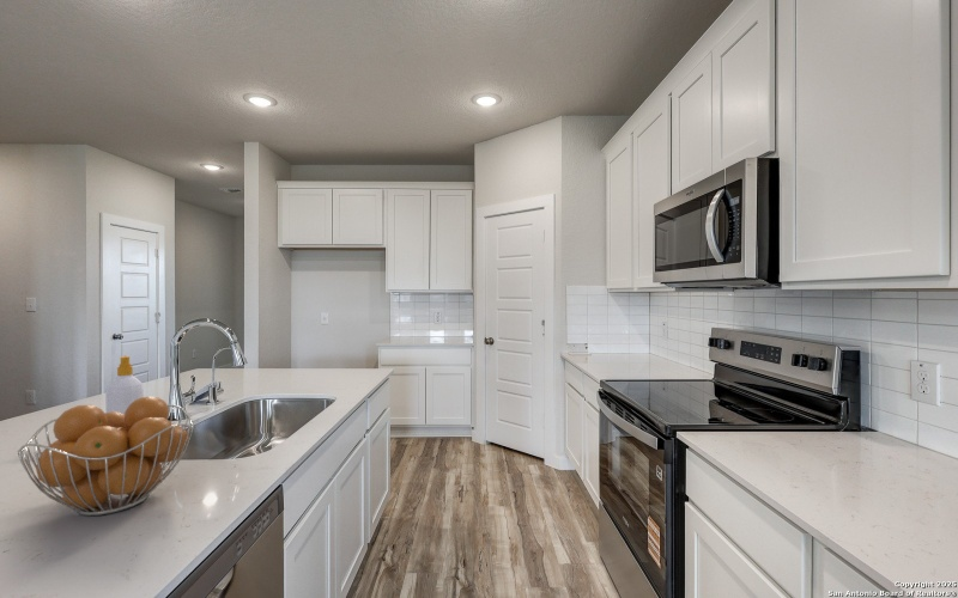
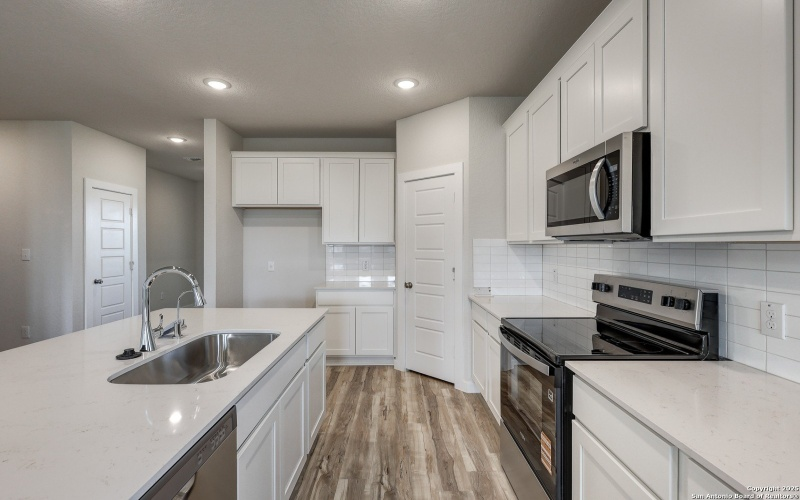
- soap bottle (125, 396)
- fruit basket (114, 451)
